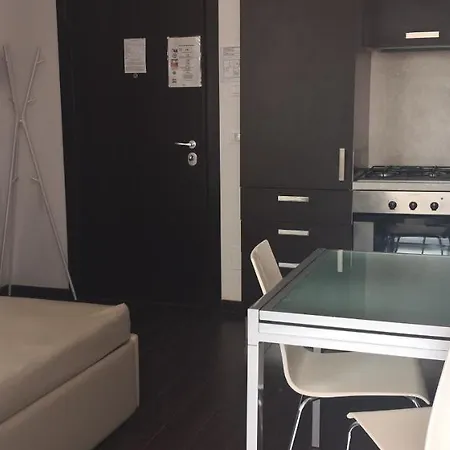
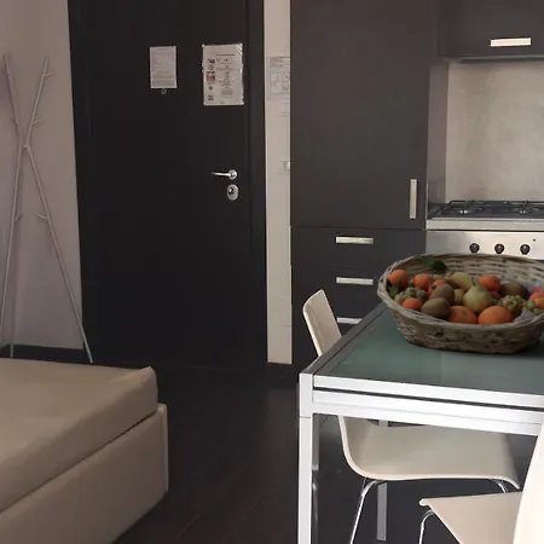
+ fruit basket (470, 301)
